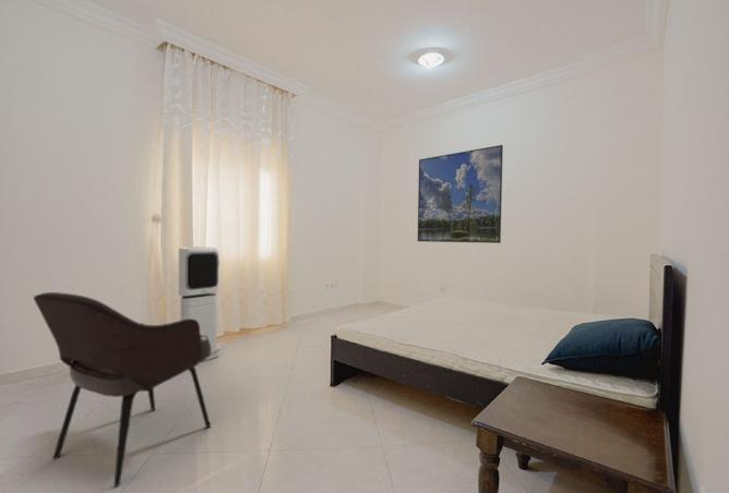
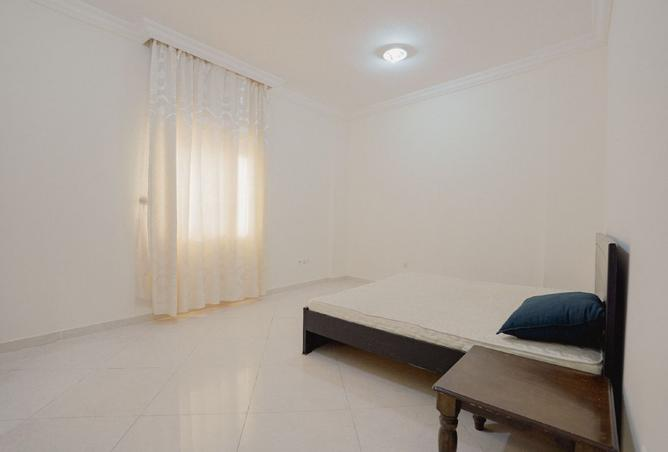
- air purifier (194, 302)
- armchair (129, 366)
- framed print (456, 197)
